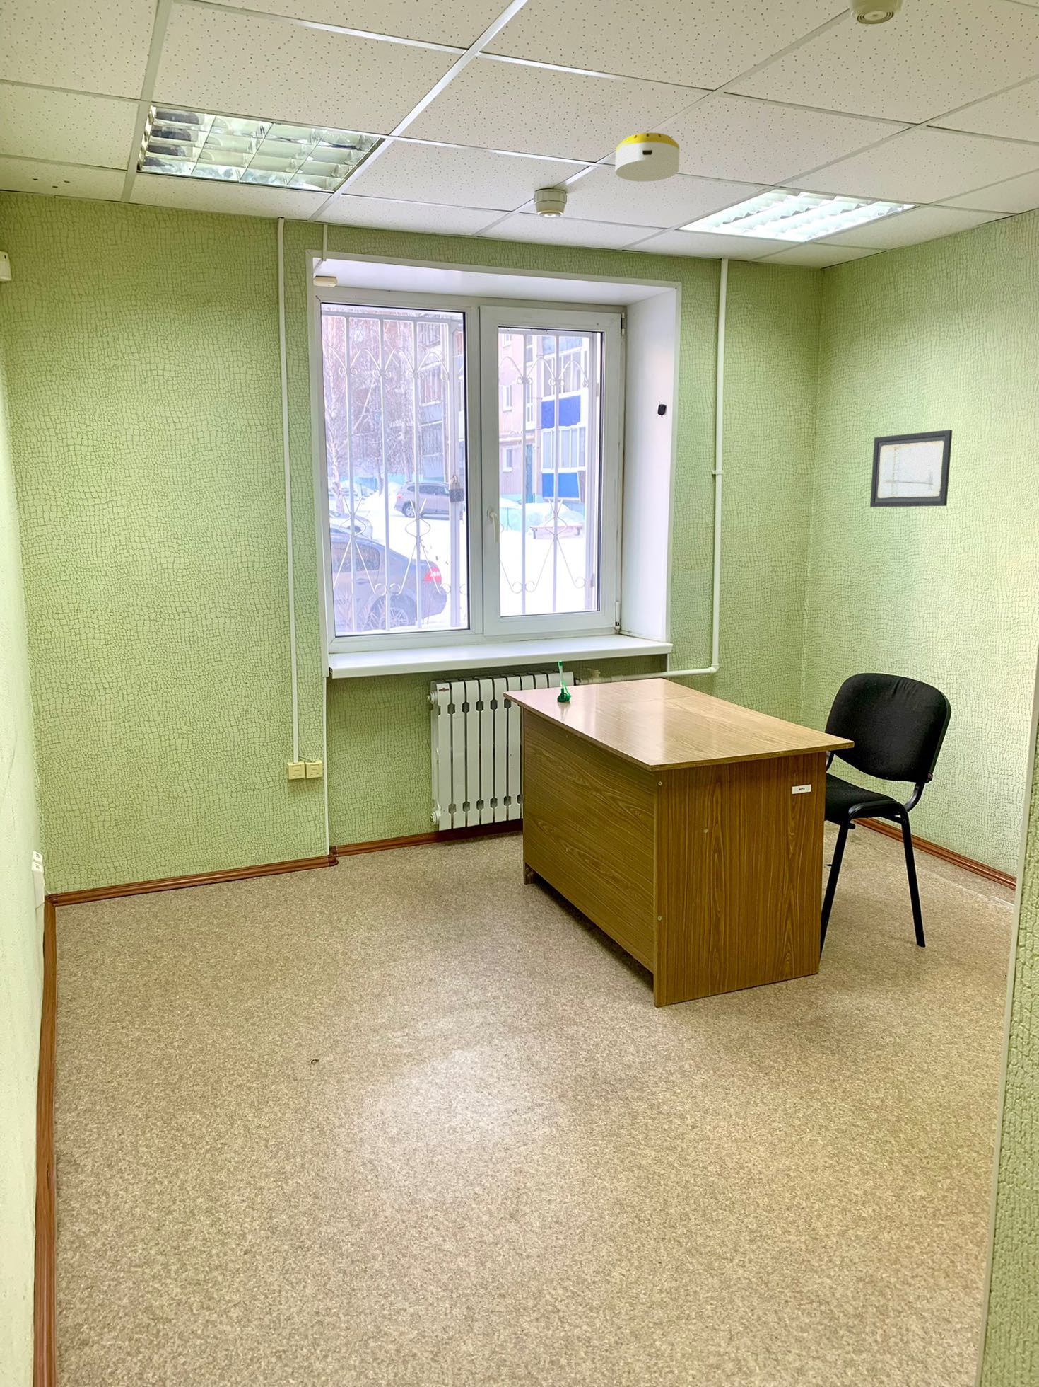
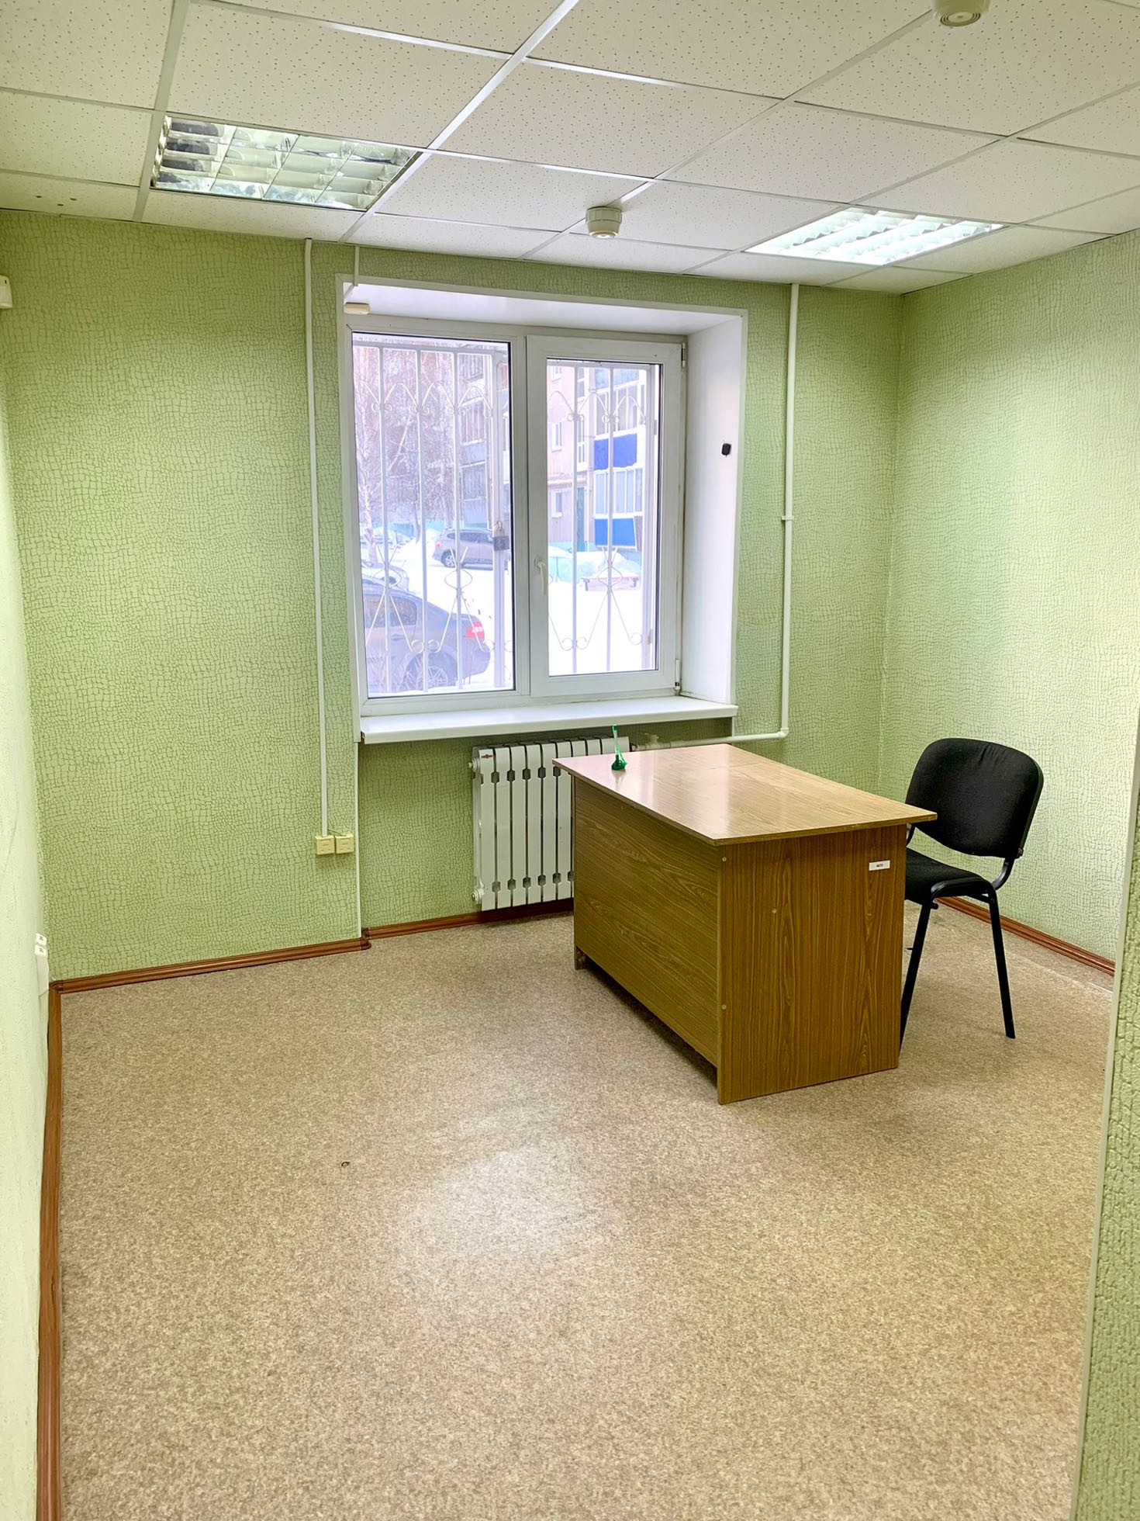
- smoke detector (647, 156)
- wall art (909, 470)
